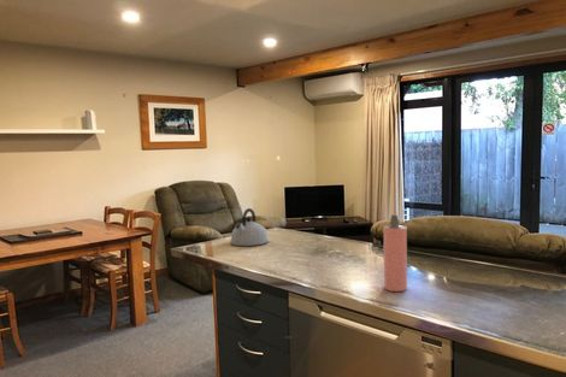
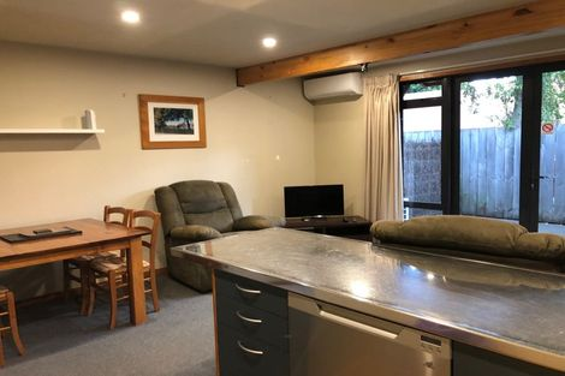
- kettle (247, 225)
- spray bottle (395, 251)
